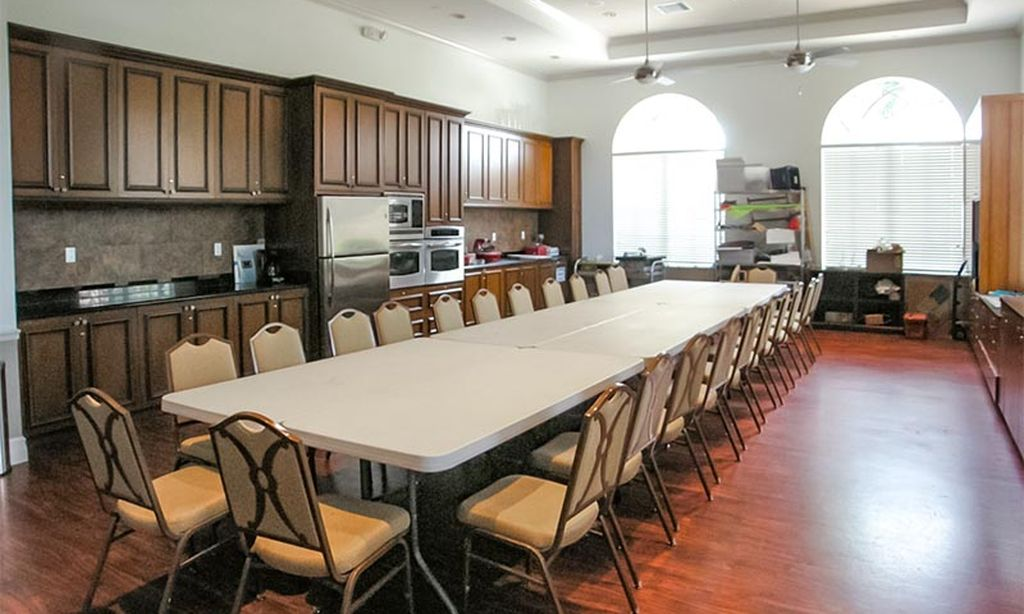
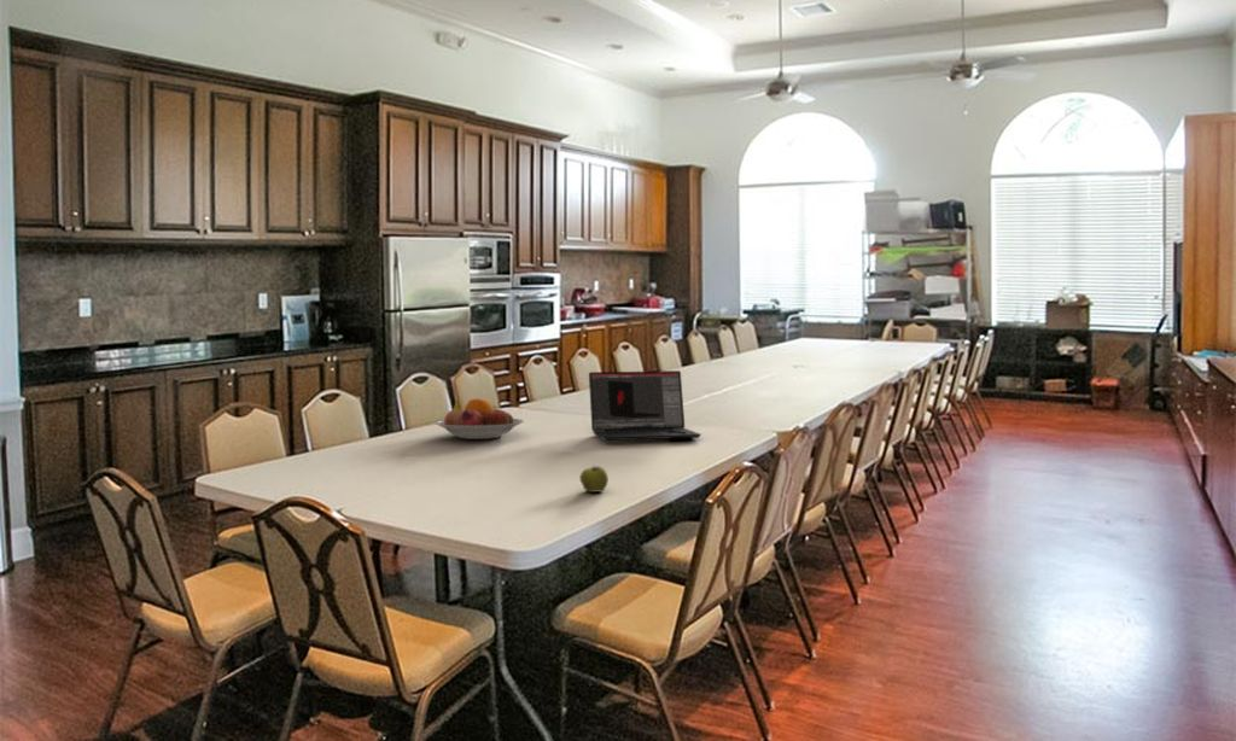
+ laptop (643, 404)
+ fruit bowl (479, 418)
+ apple (594, 478)
